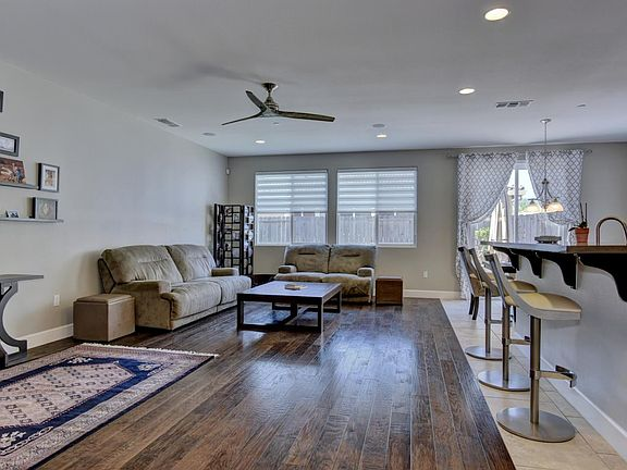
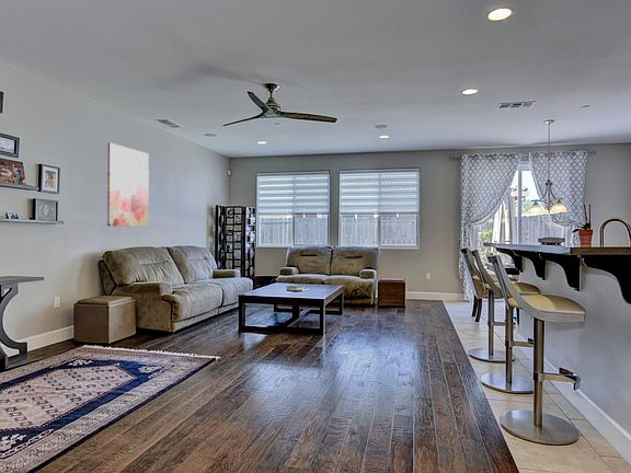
+ wall art (129, 187)
